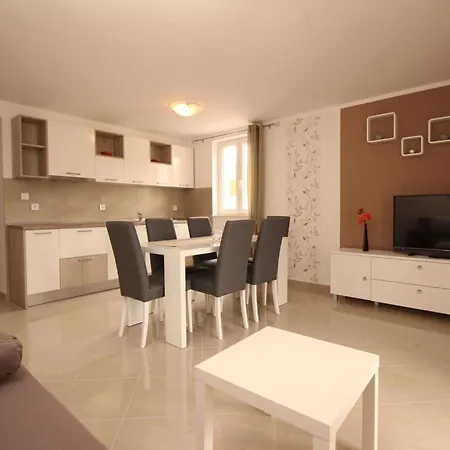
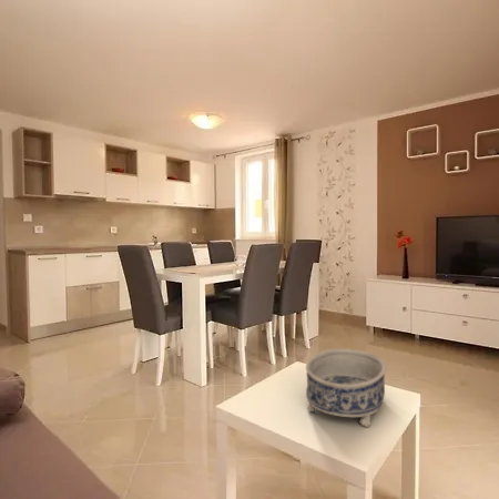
+ decorative bowl (346, 383)
